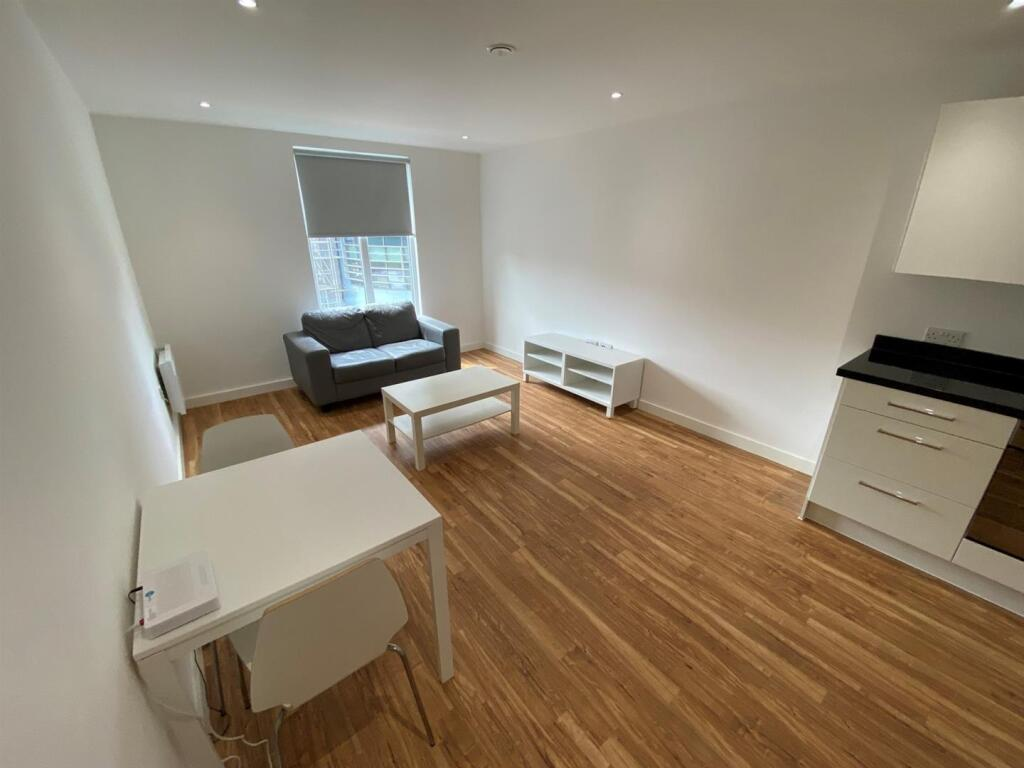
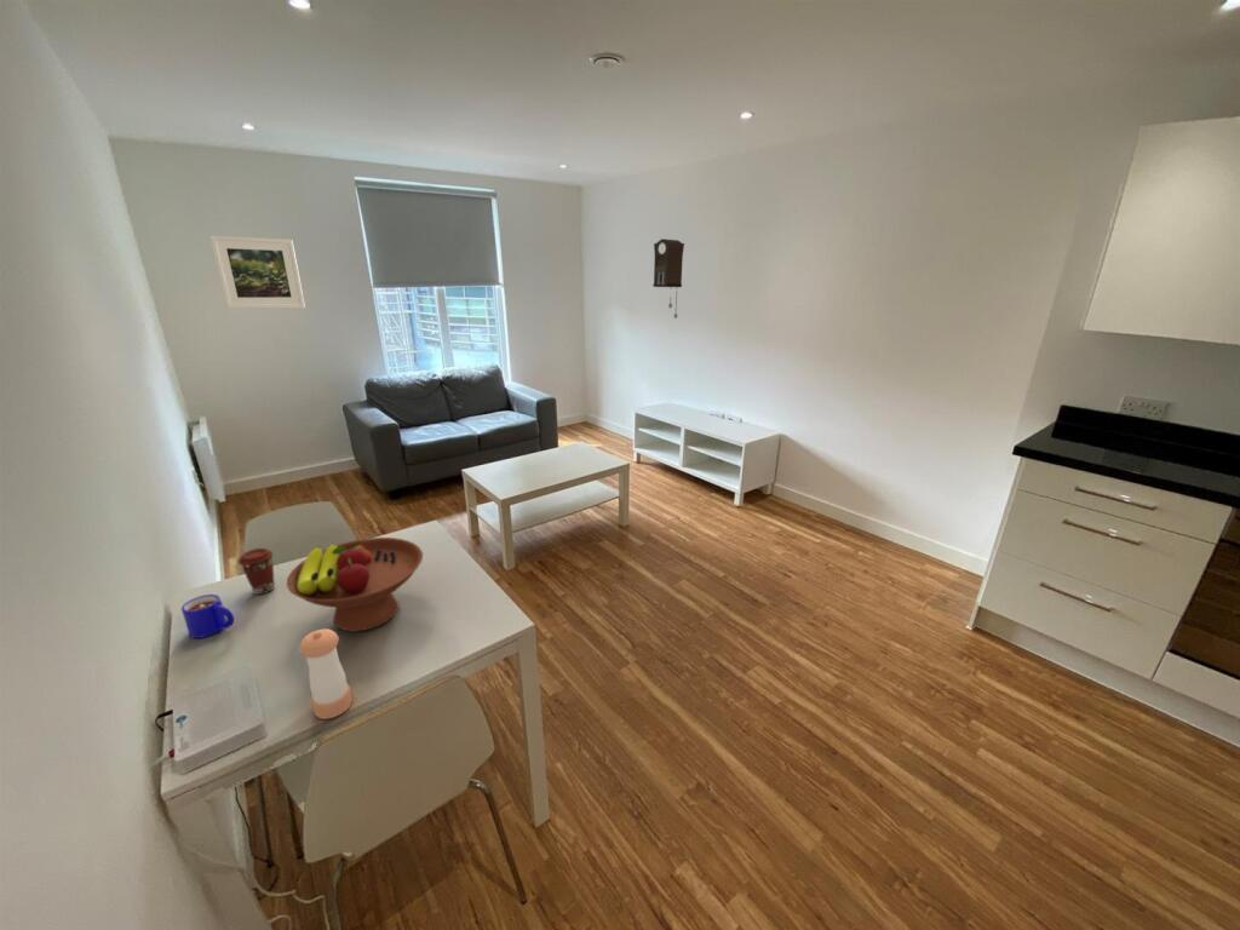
+ pepper shaker (325, 670)
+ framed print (259, 274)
+ fruit bowl (361, 580)
+ mug (212, 615)
+ coffee cup (259, 572)
+ pendulum clock (667, 280)
